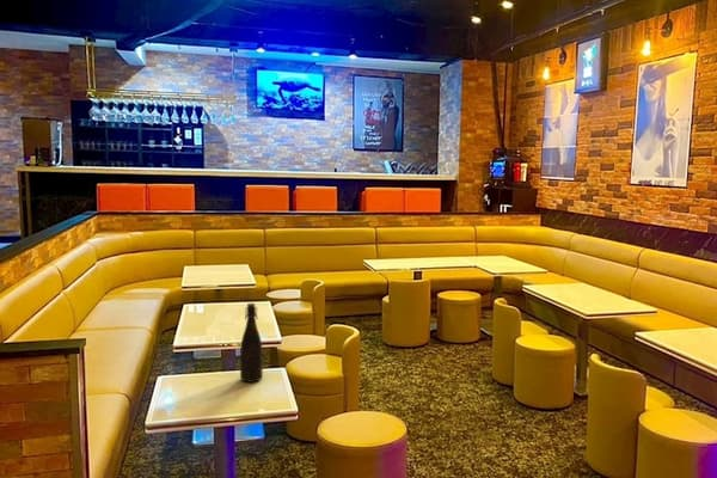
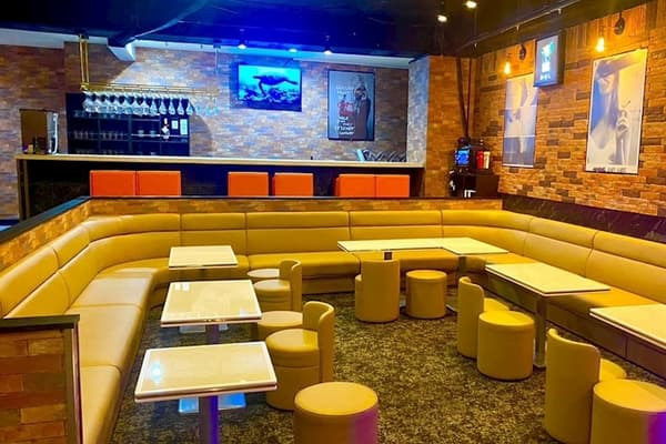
- bottle (251, 341)
